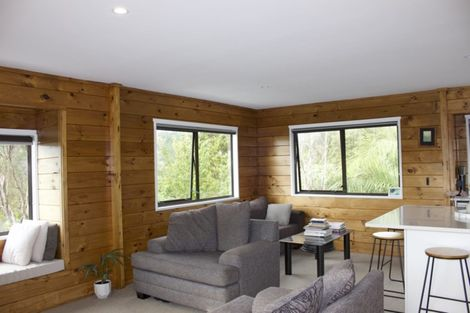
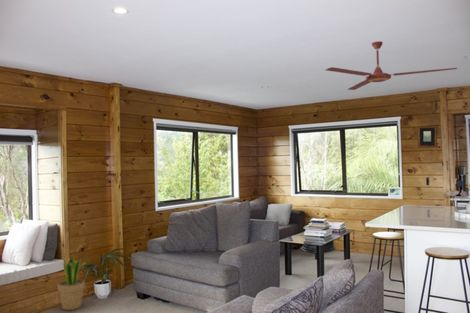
+ potted plant (73, 281)
+ ceiling fan (378, 61)
